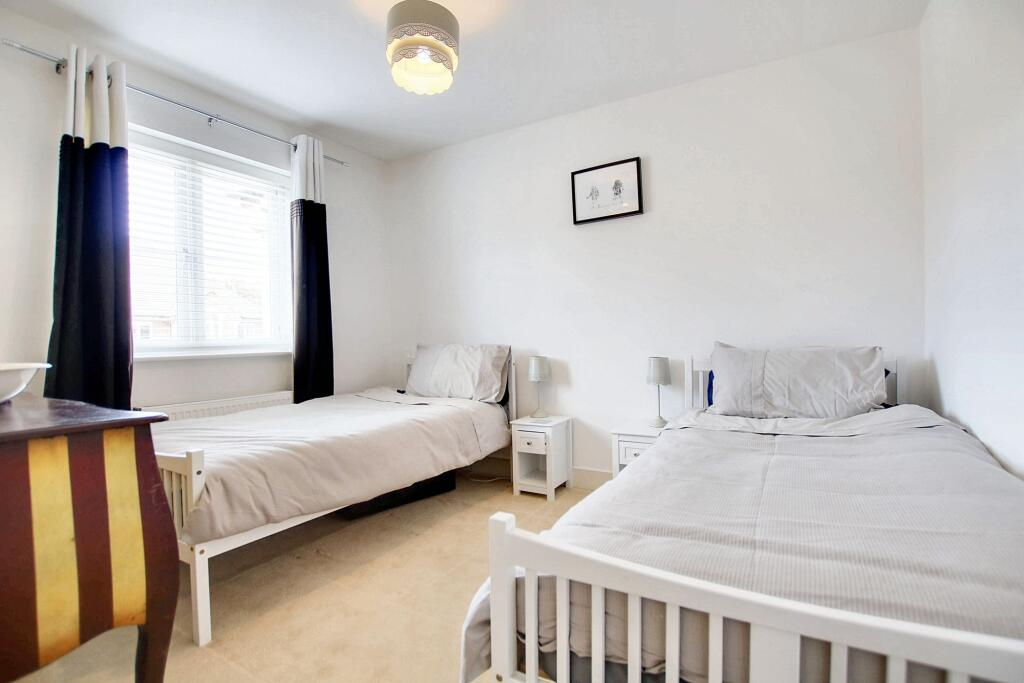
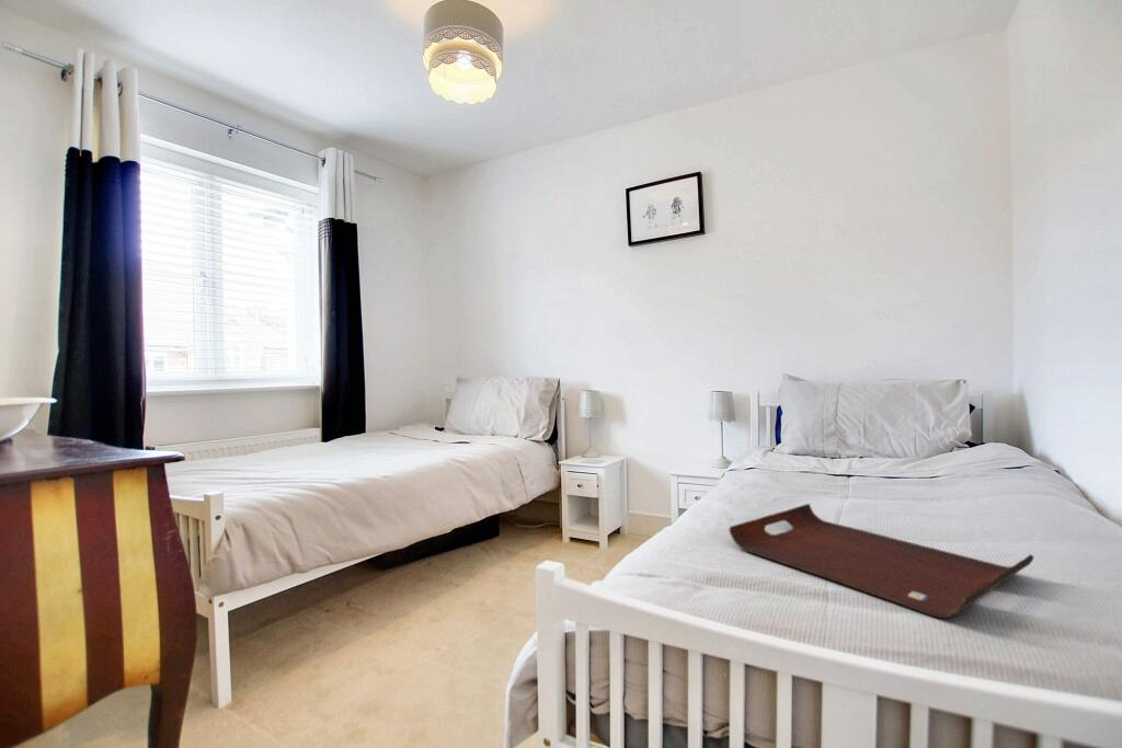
+ serving tray (867, 549)
